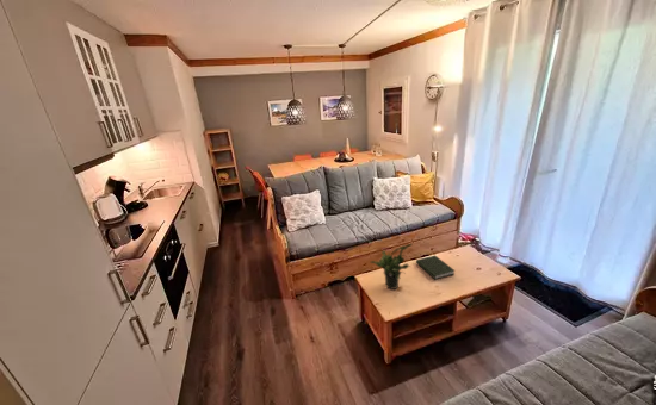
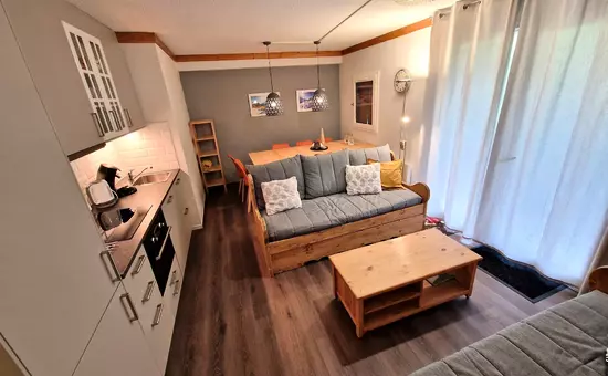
- potted plant (392, 263)
- book (434, 266)
